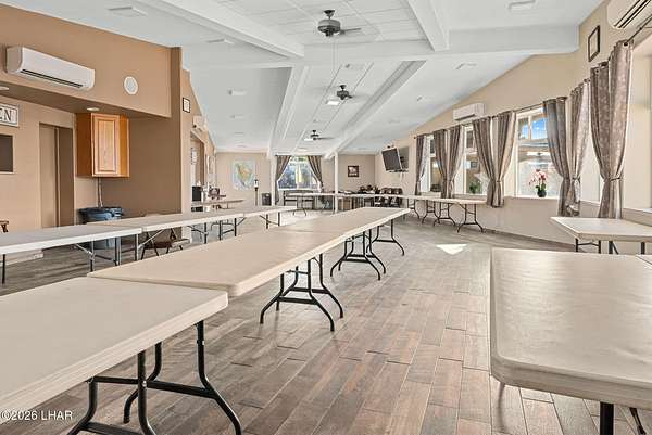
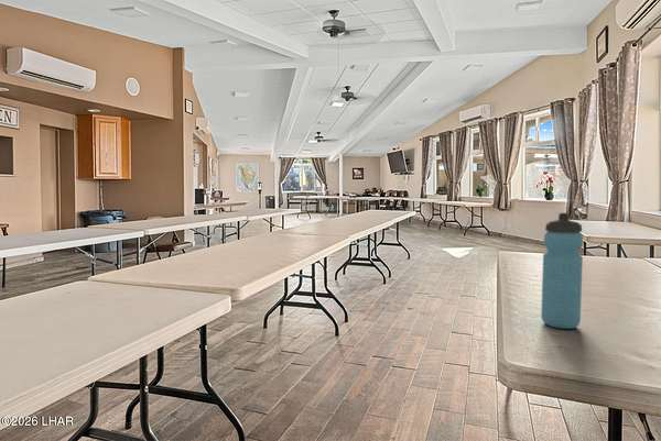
+ water bottle (562, 268)
